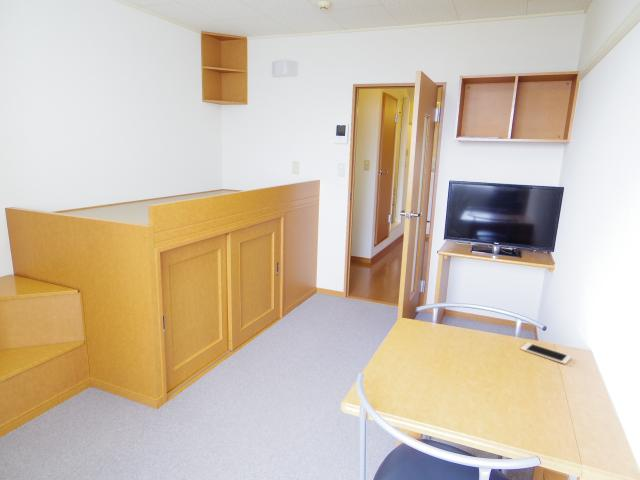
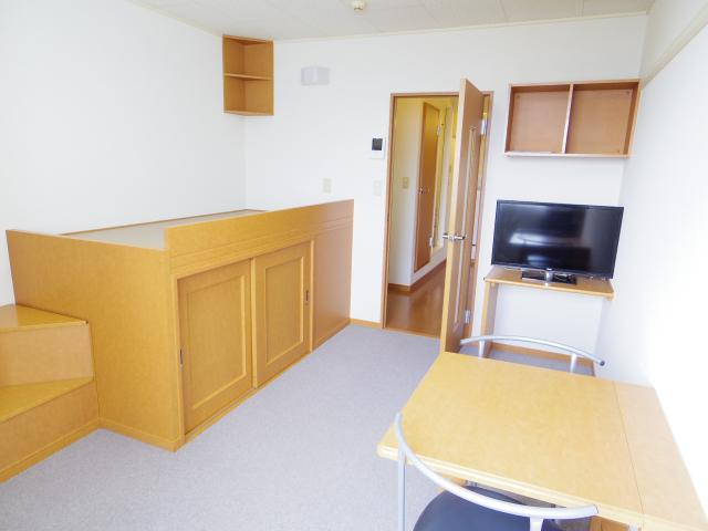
- cell phone (545, 352)
